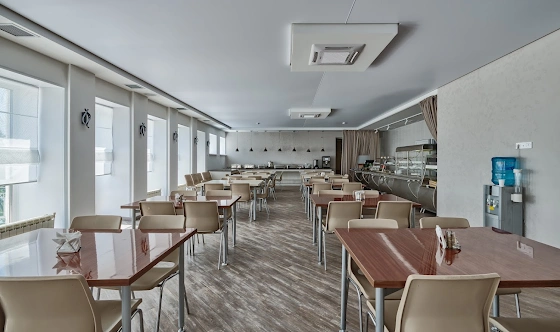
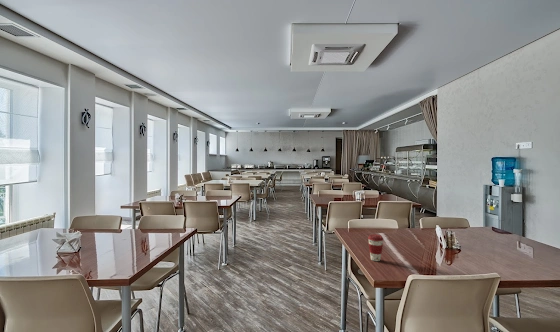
+ coffee cup (375, 247)
